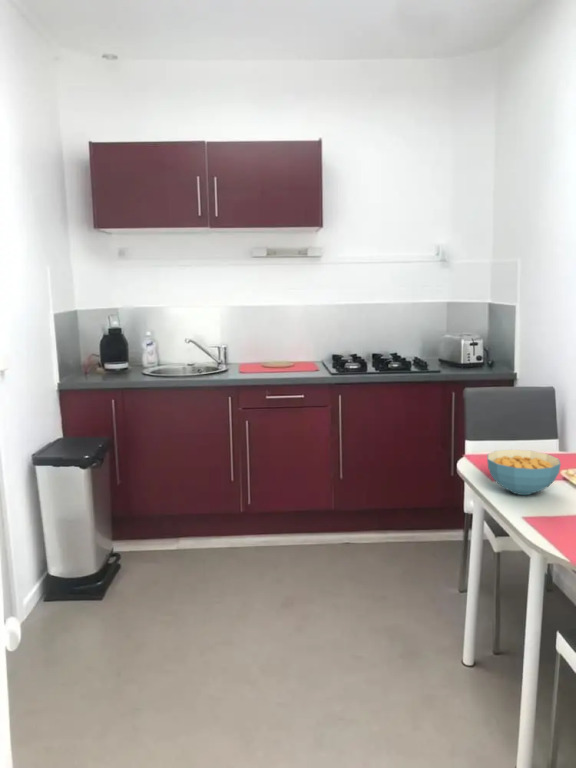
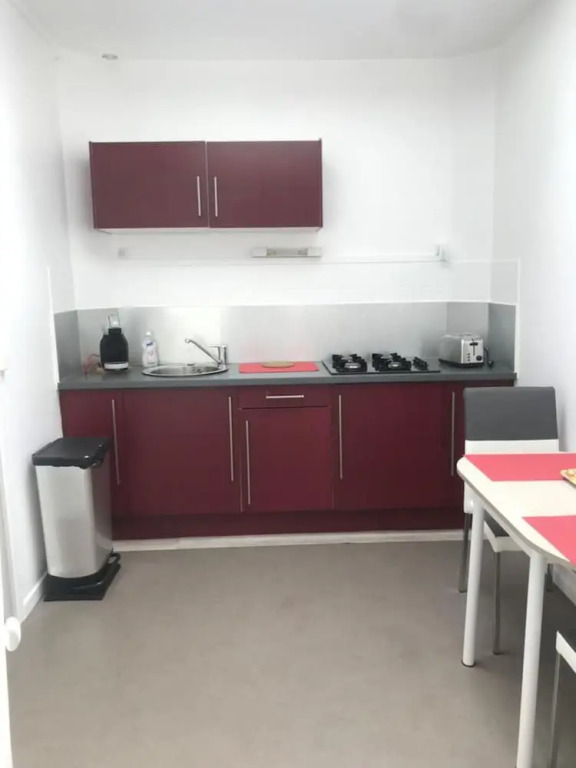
- cereal bowl (522, 475)
